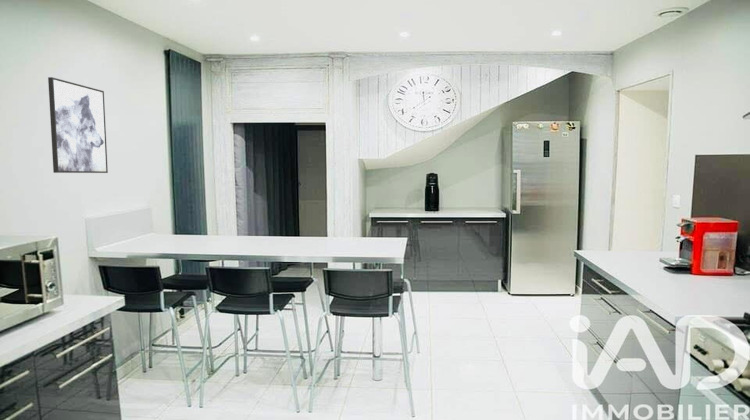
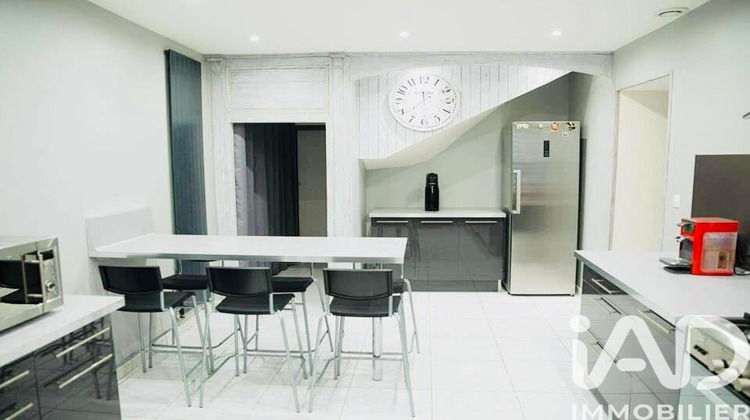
- wall art (80, 129)
